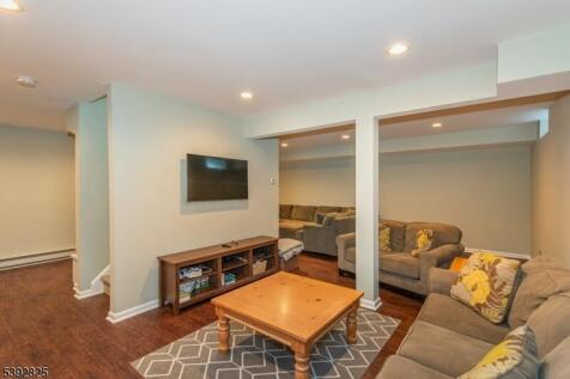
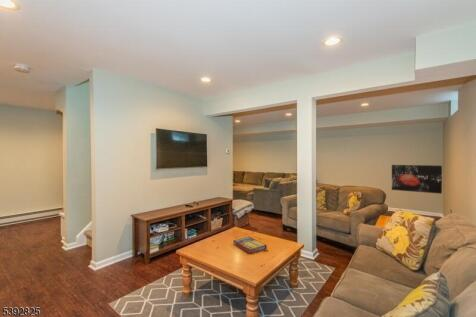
+ wall art (415, 178)
+ game compilation box (249, 244)
